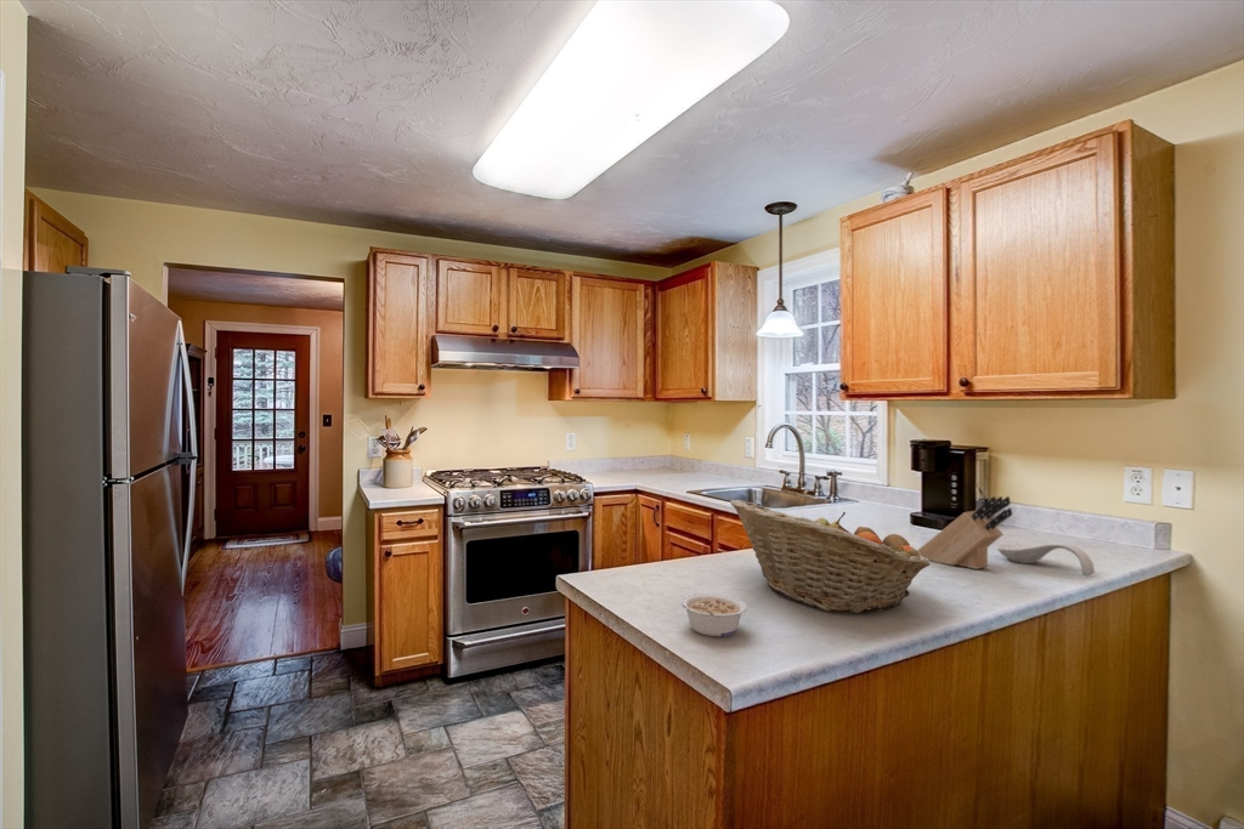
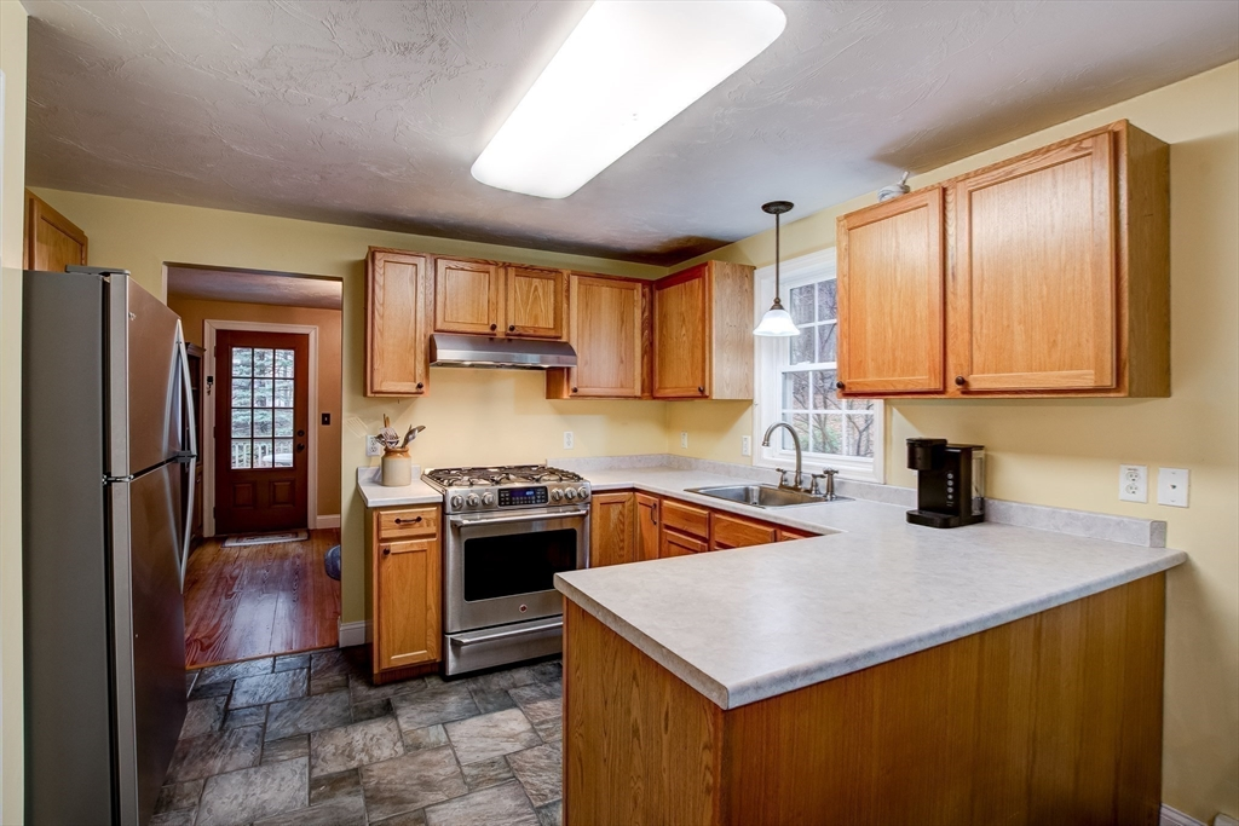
- legume (714, 614)
- spoon rest (1042, 552)
- fruit basket (821, 546)
- knife block (962, 527)
